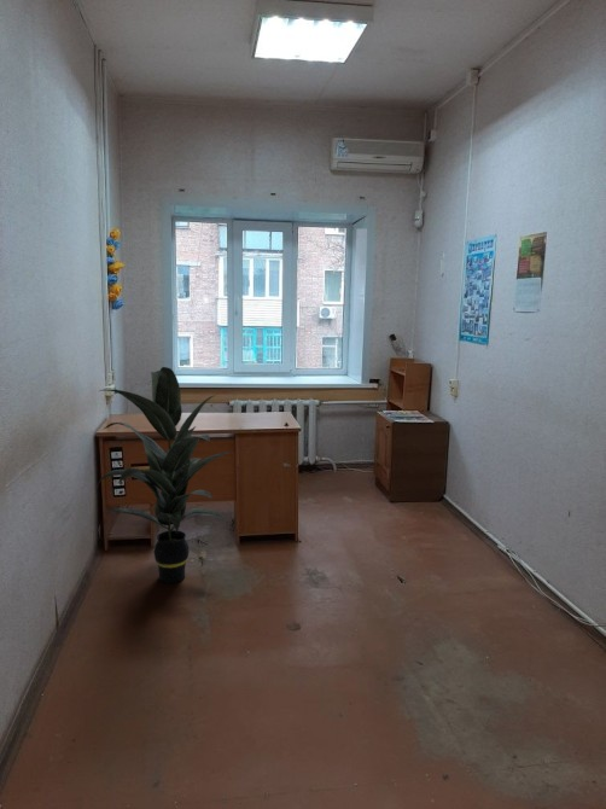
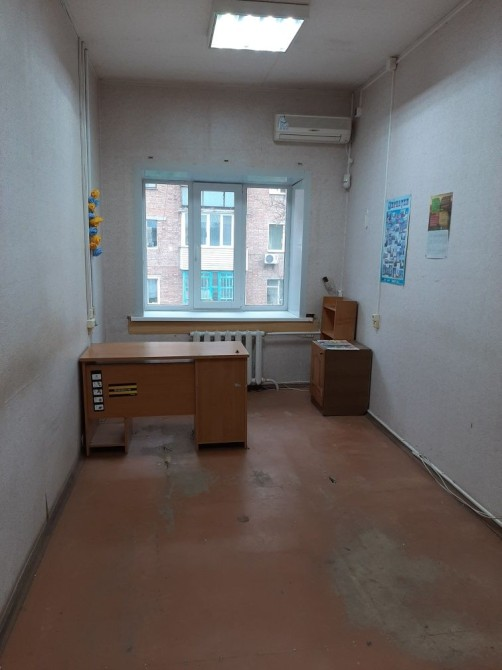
- indoor plant (163, 476)
